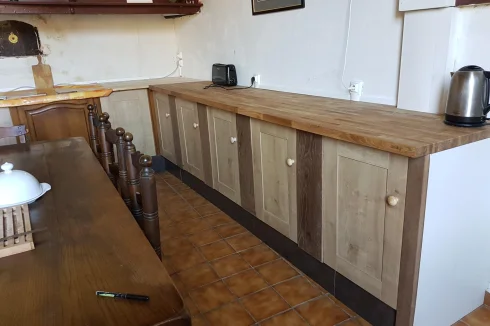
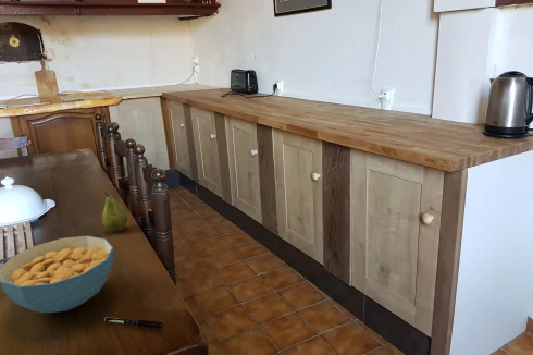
+ cereal bowl (62, 280)
+ fruit (113, 209)
